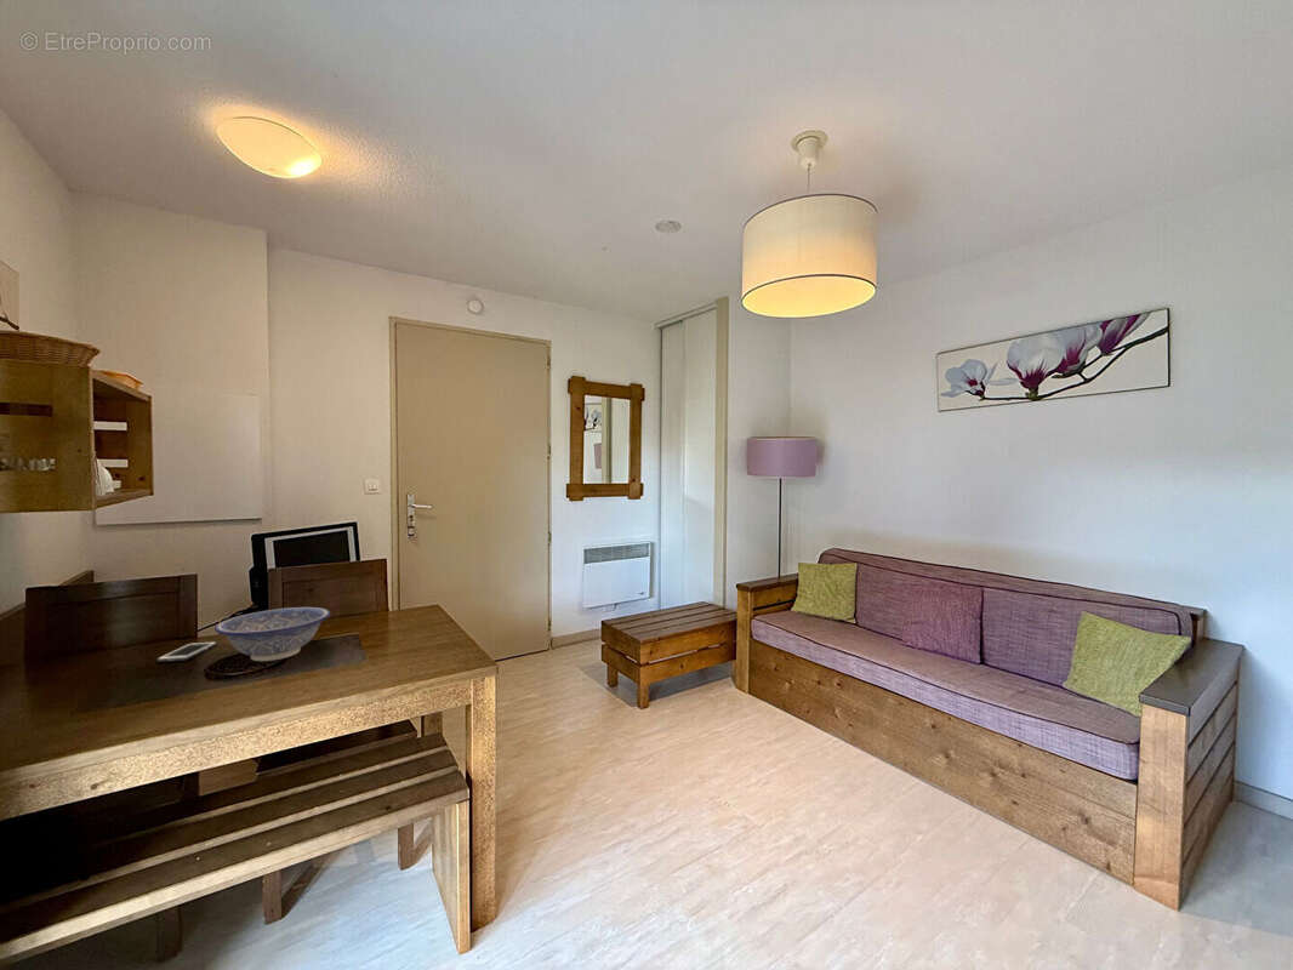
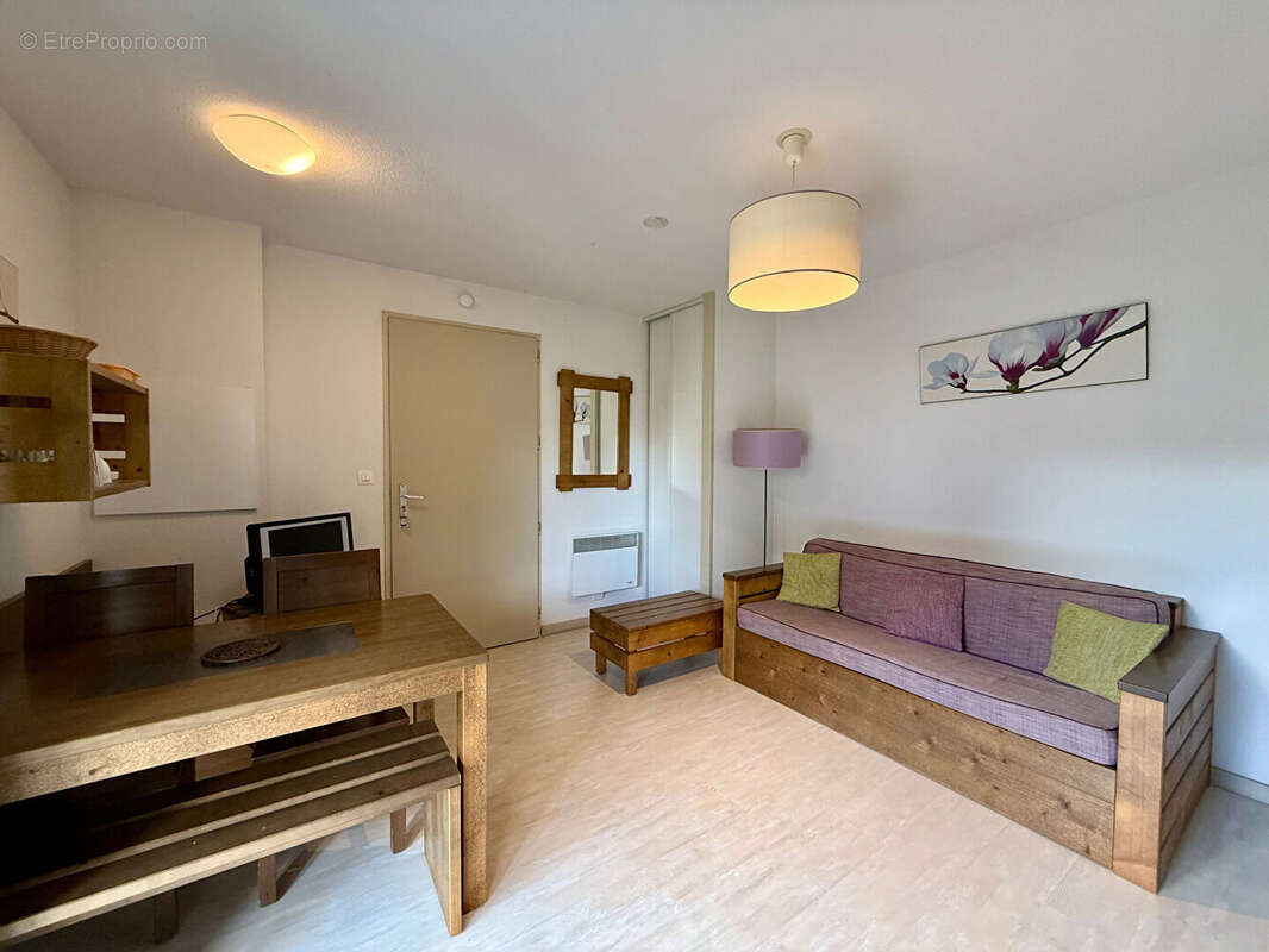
- decorative bowl (275, 637)
- cell phone (188, 651)
